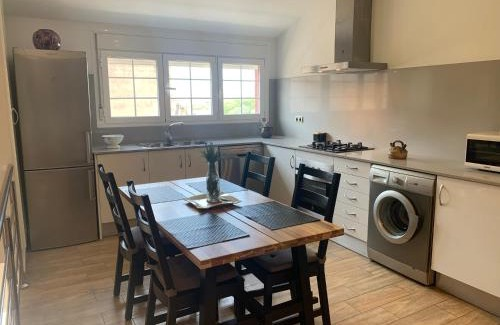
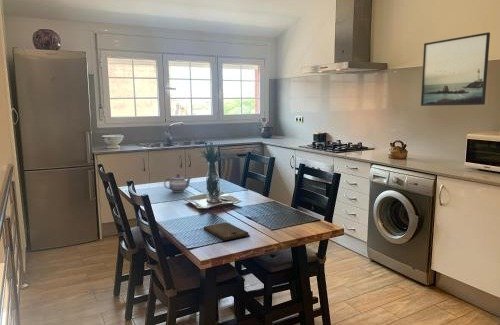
+ cutting board (225, 230)
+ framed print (452, 72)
+ teapot (178, 182)
